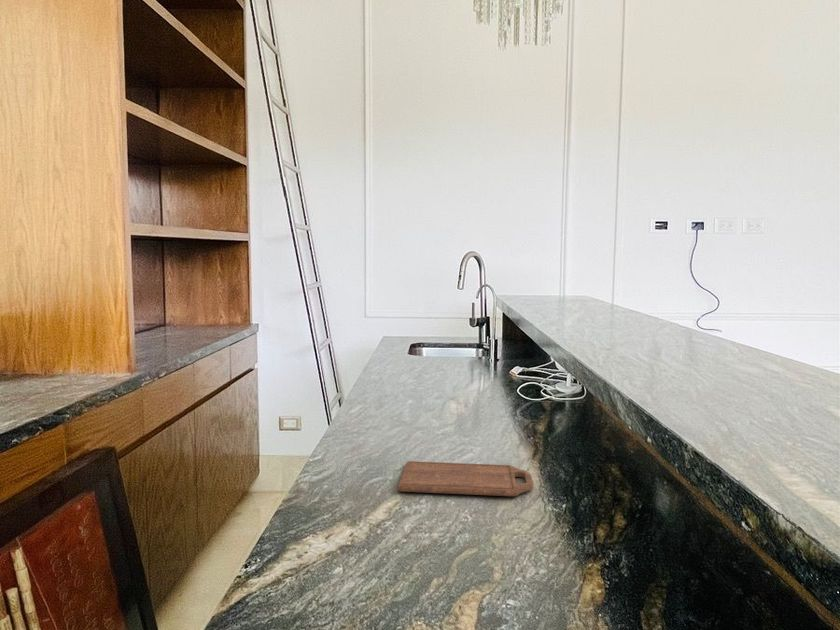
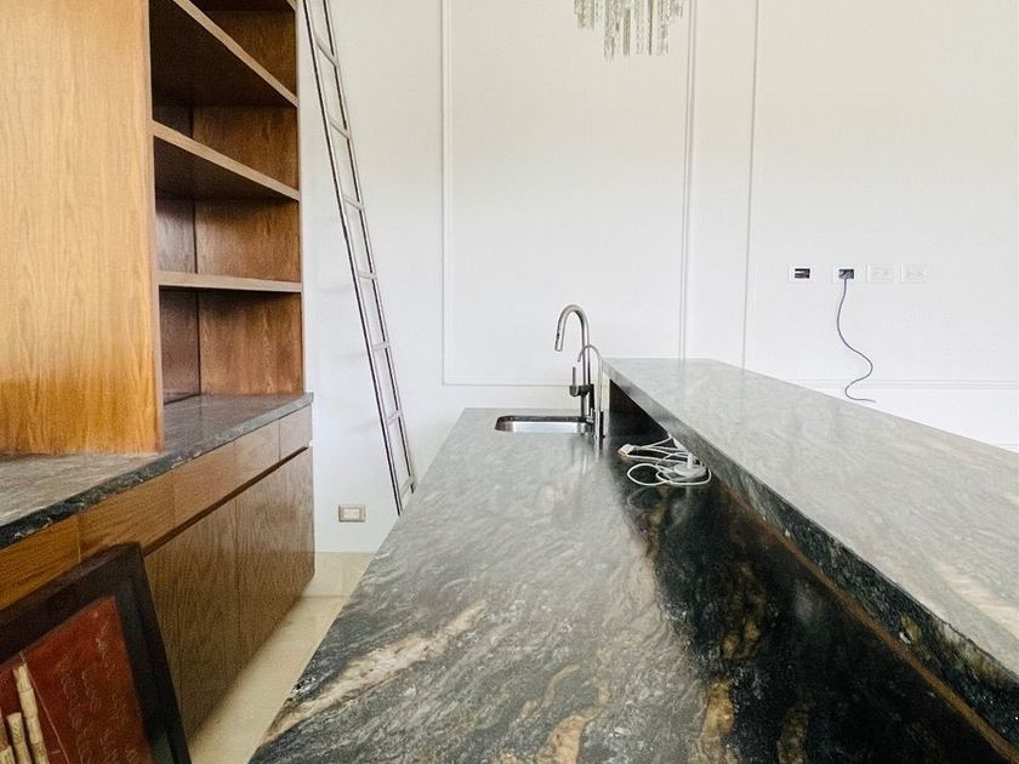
- cutting board (466, 477)
